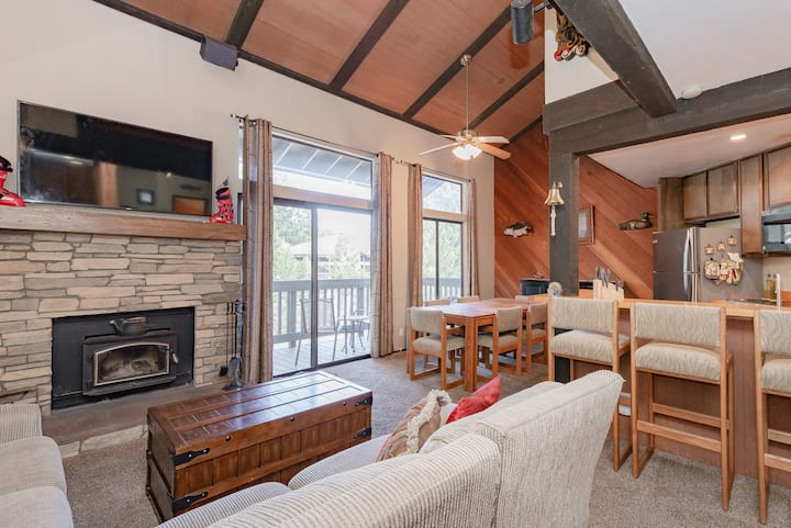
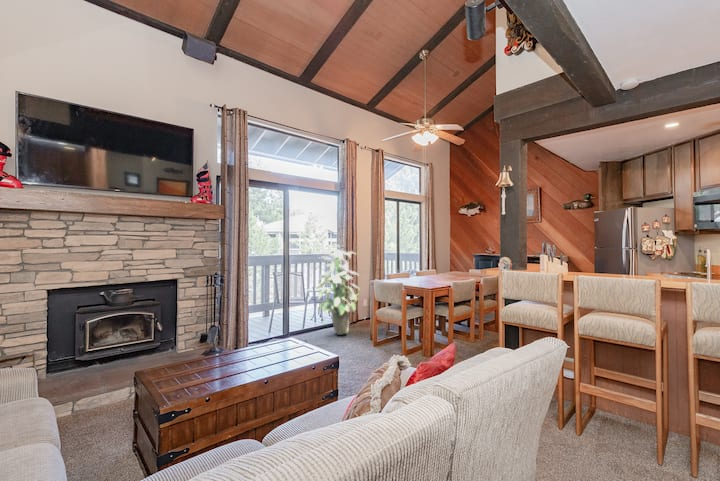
+ indoor plant (337, 289)
